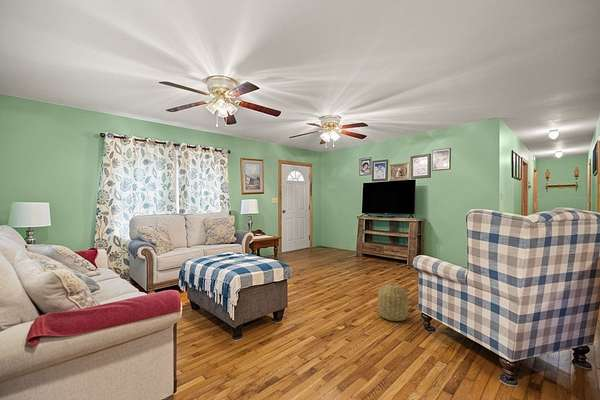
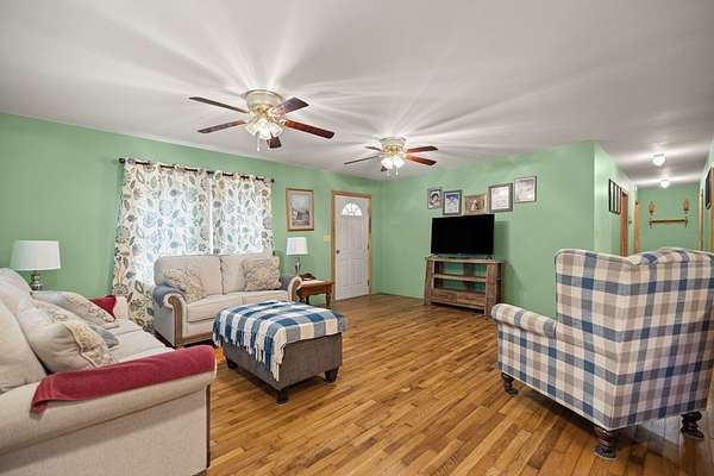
- basket (392, 299)
